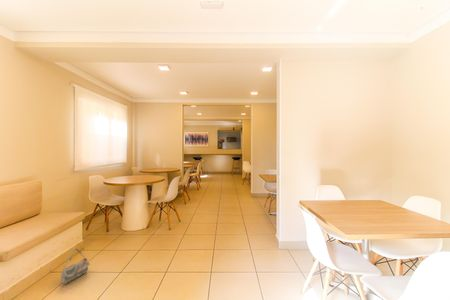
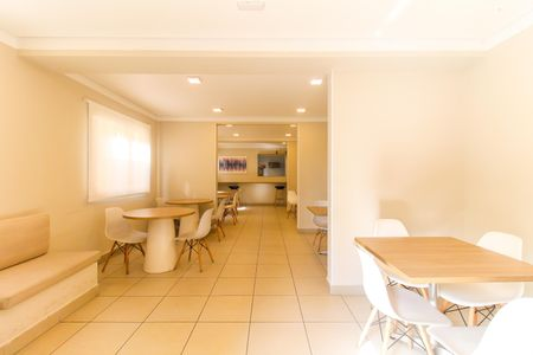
- bag (75, 263)
